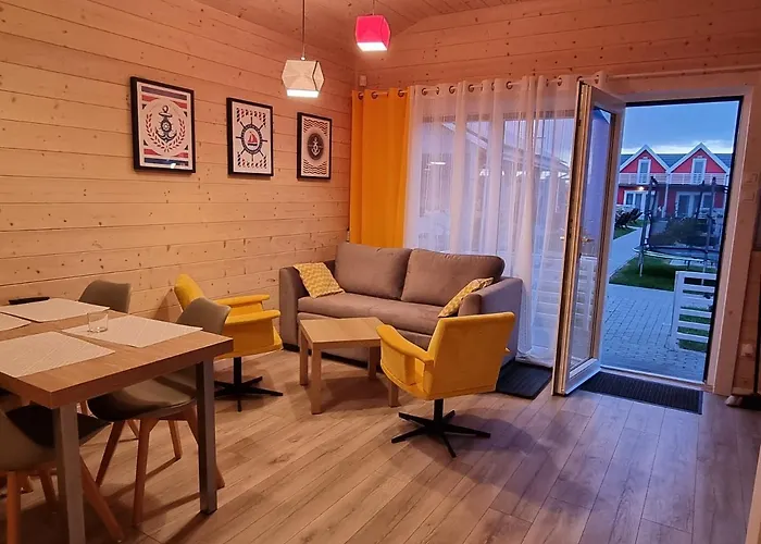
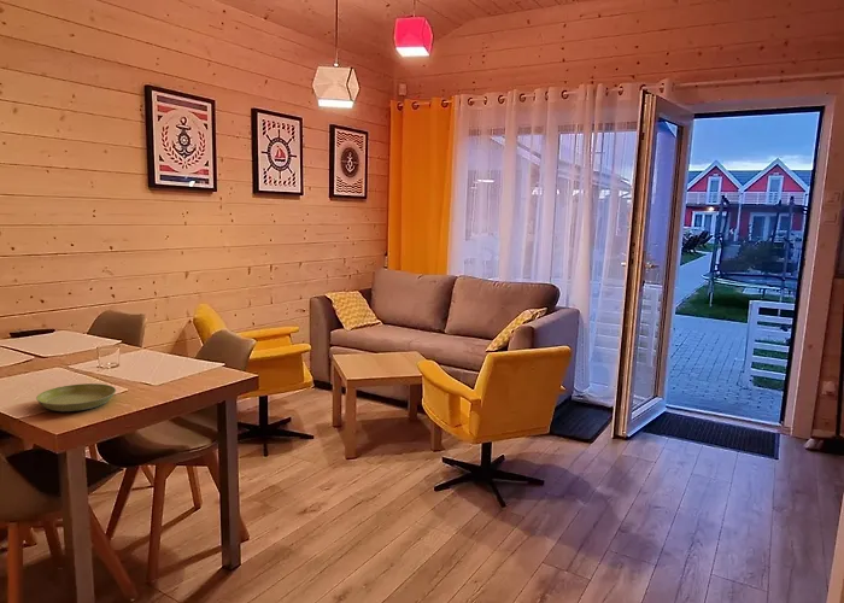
+ saucer (77, 398)
